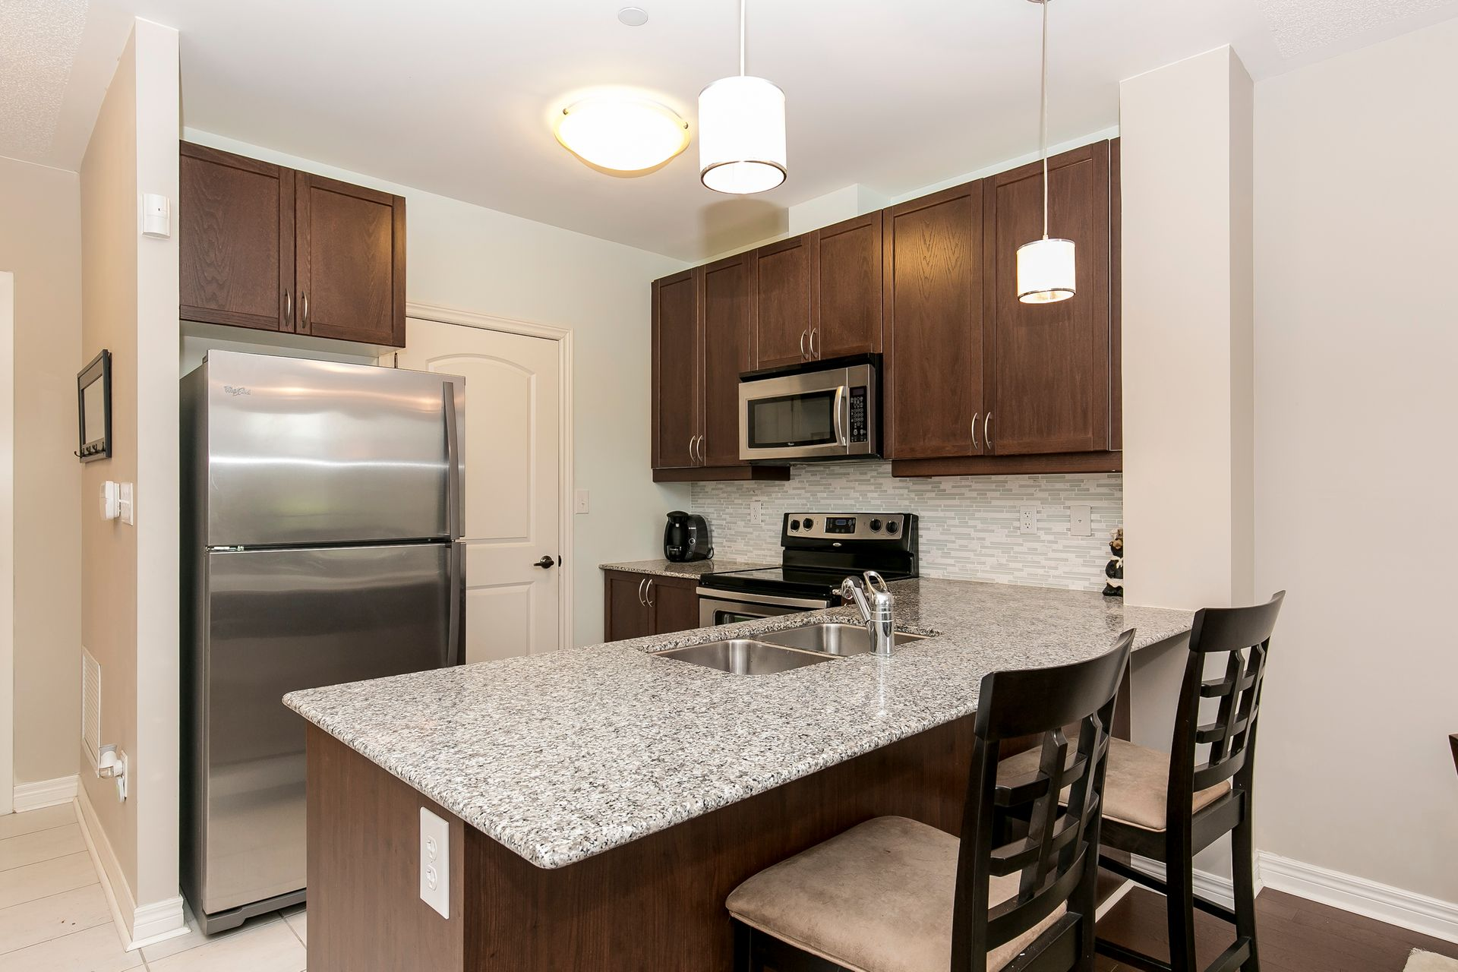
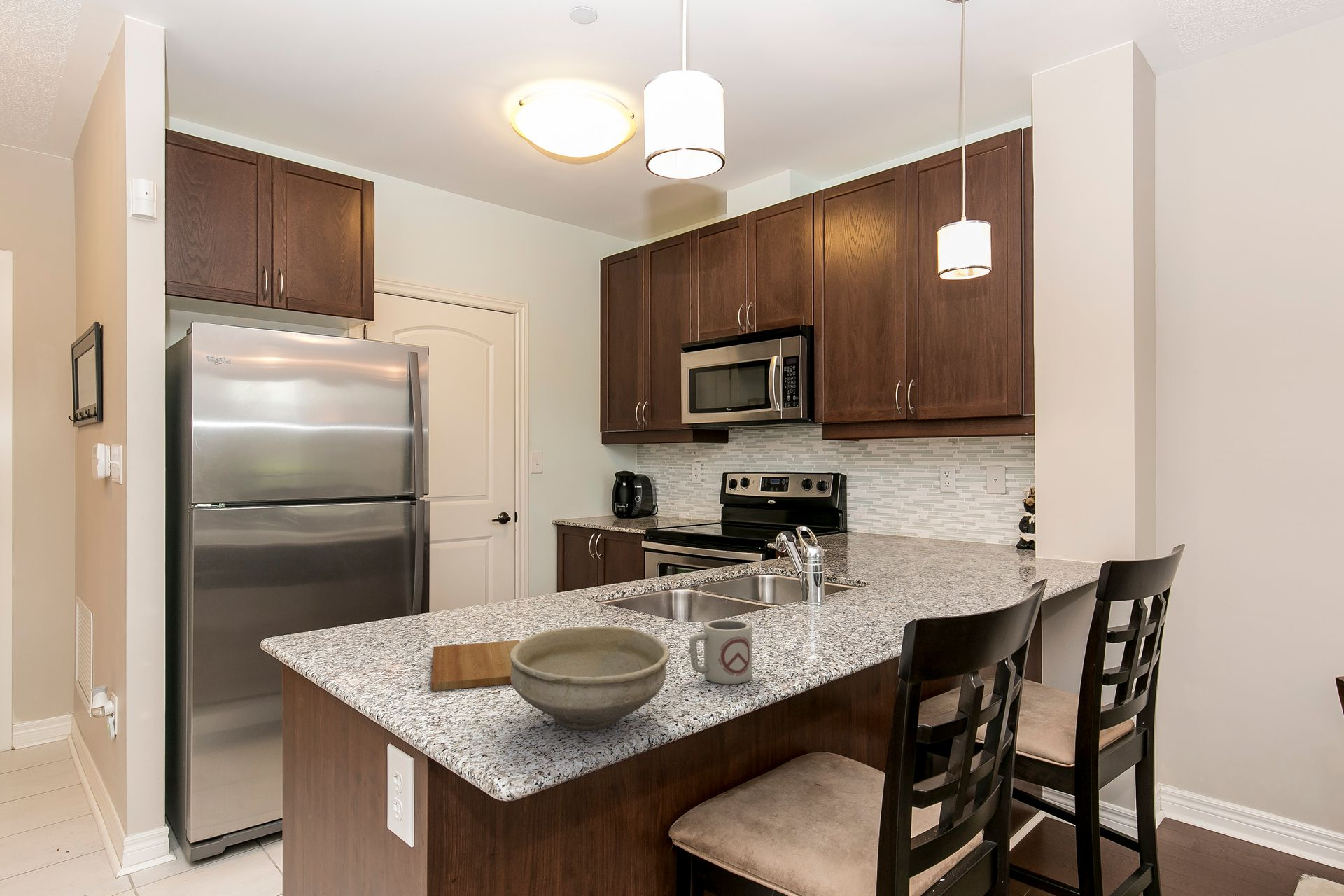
+ cup (720, 652)
+ cutting board (479, 663)
+ bowl (590, 682)
